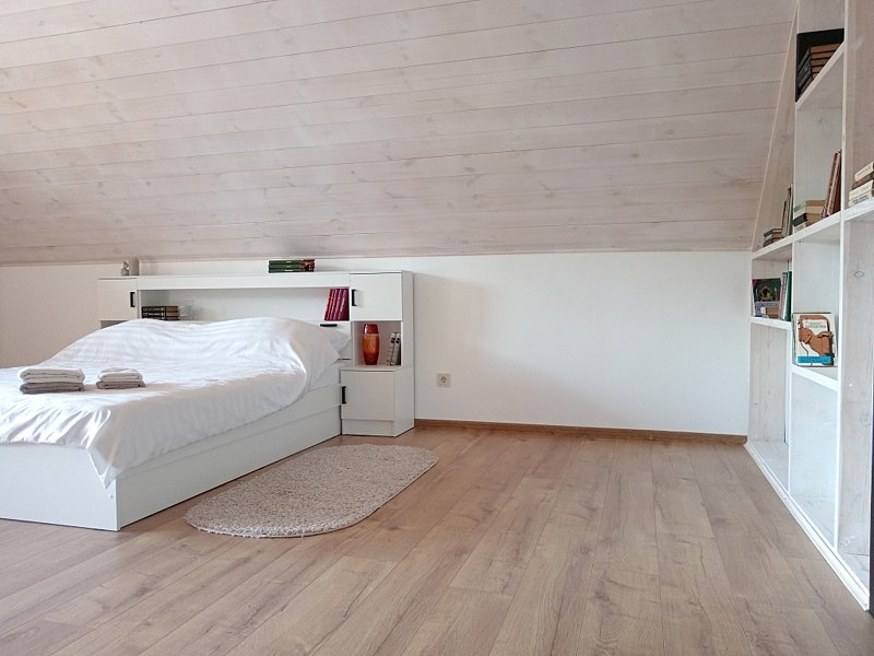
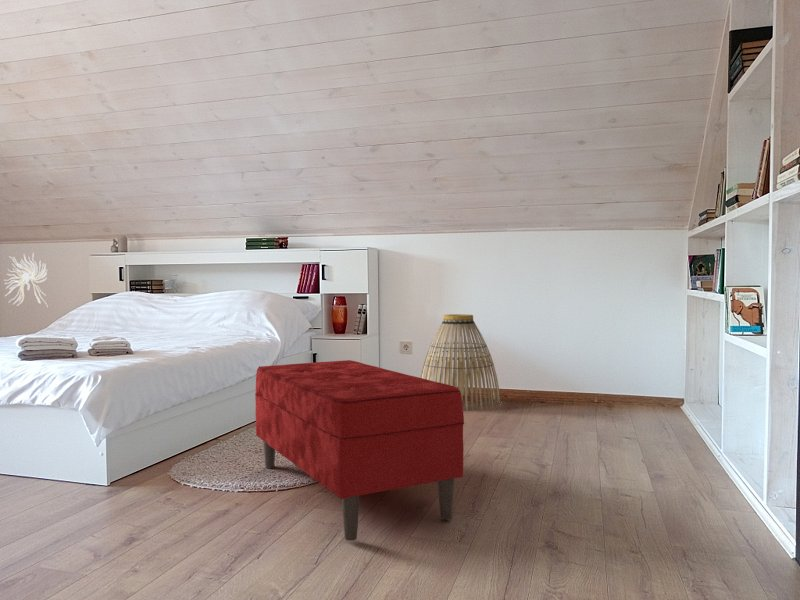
+ bench (346, 433)
+ basket (458, 358)
+ wall sculpture (25, 280)
